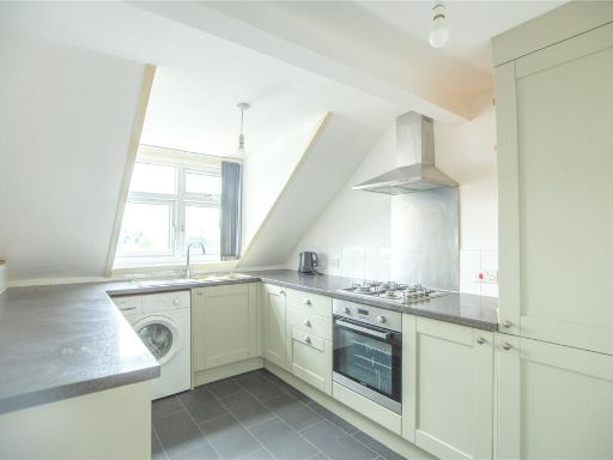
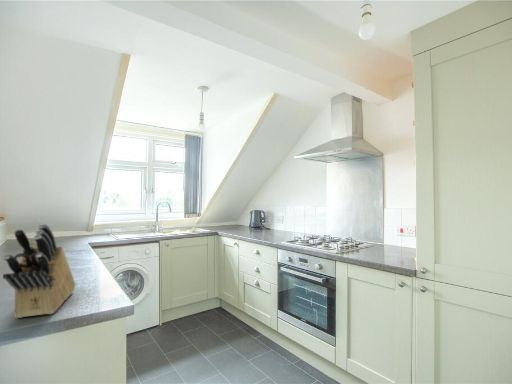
+ knife block (45, 264)
